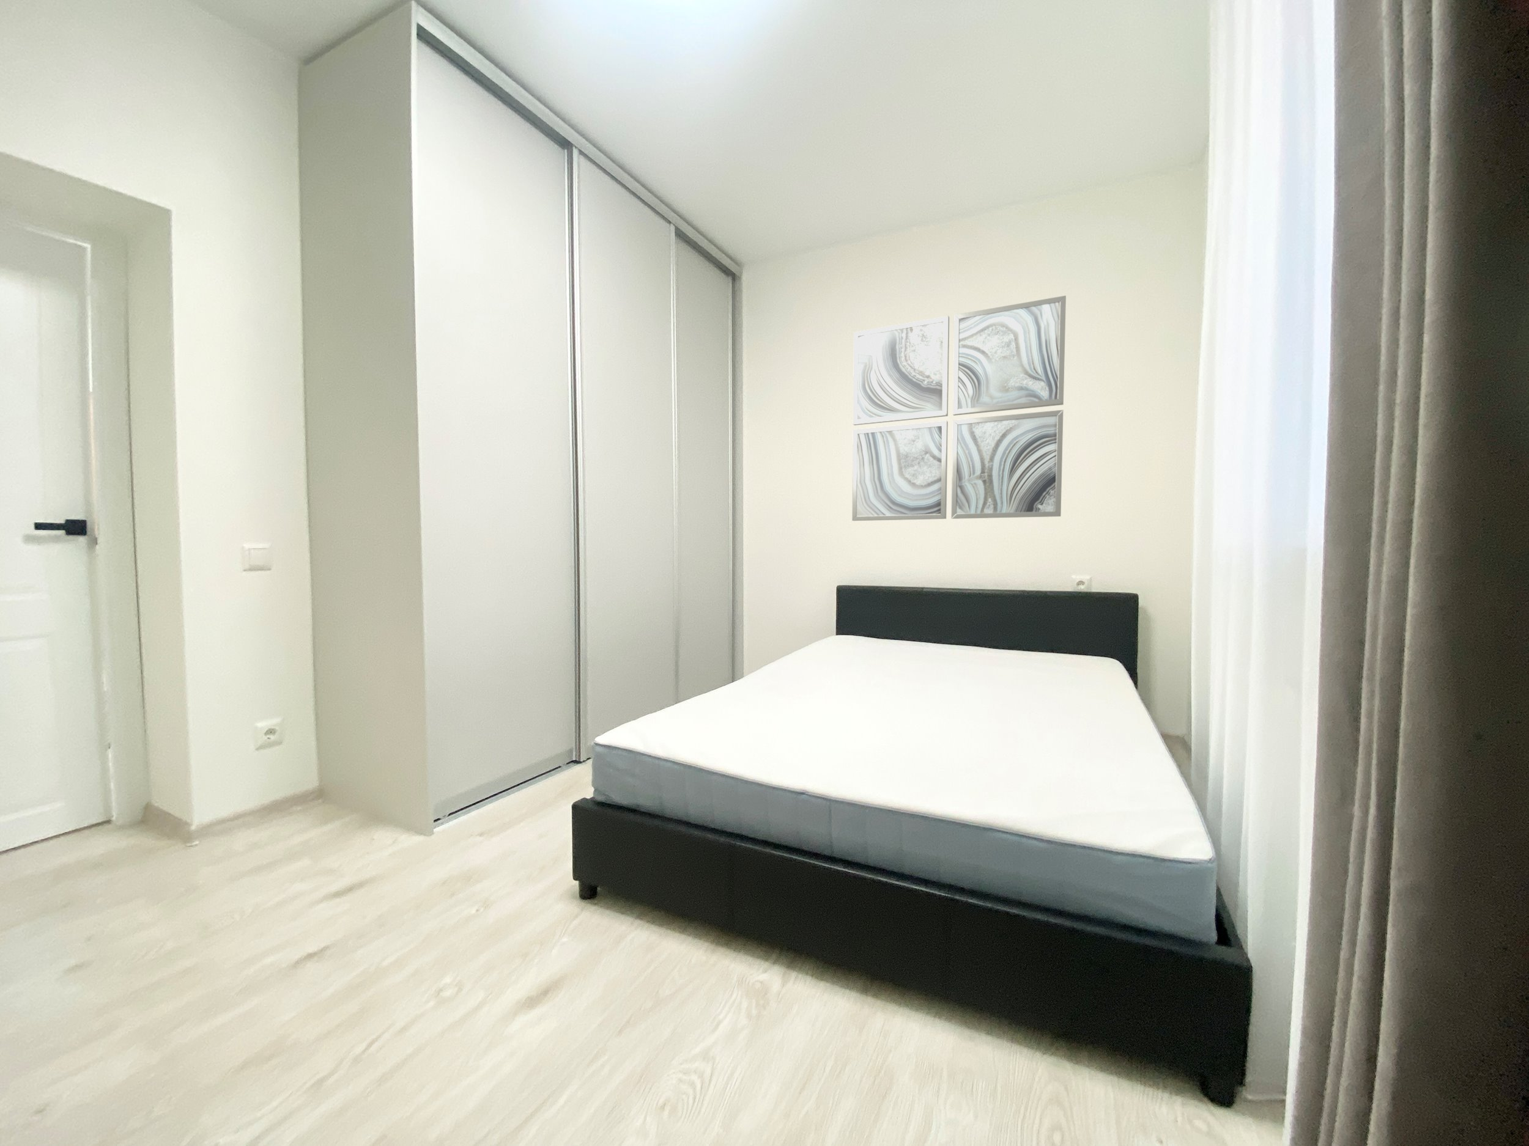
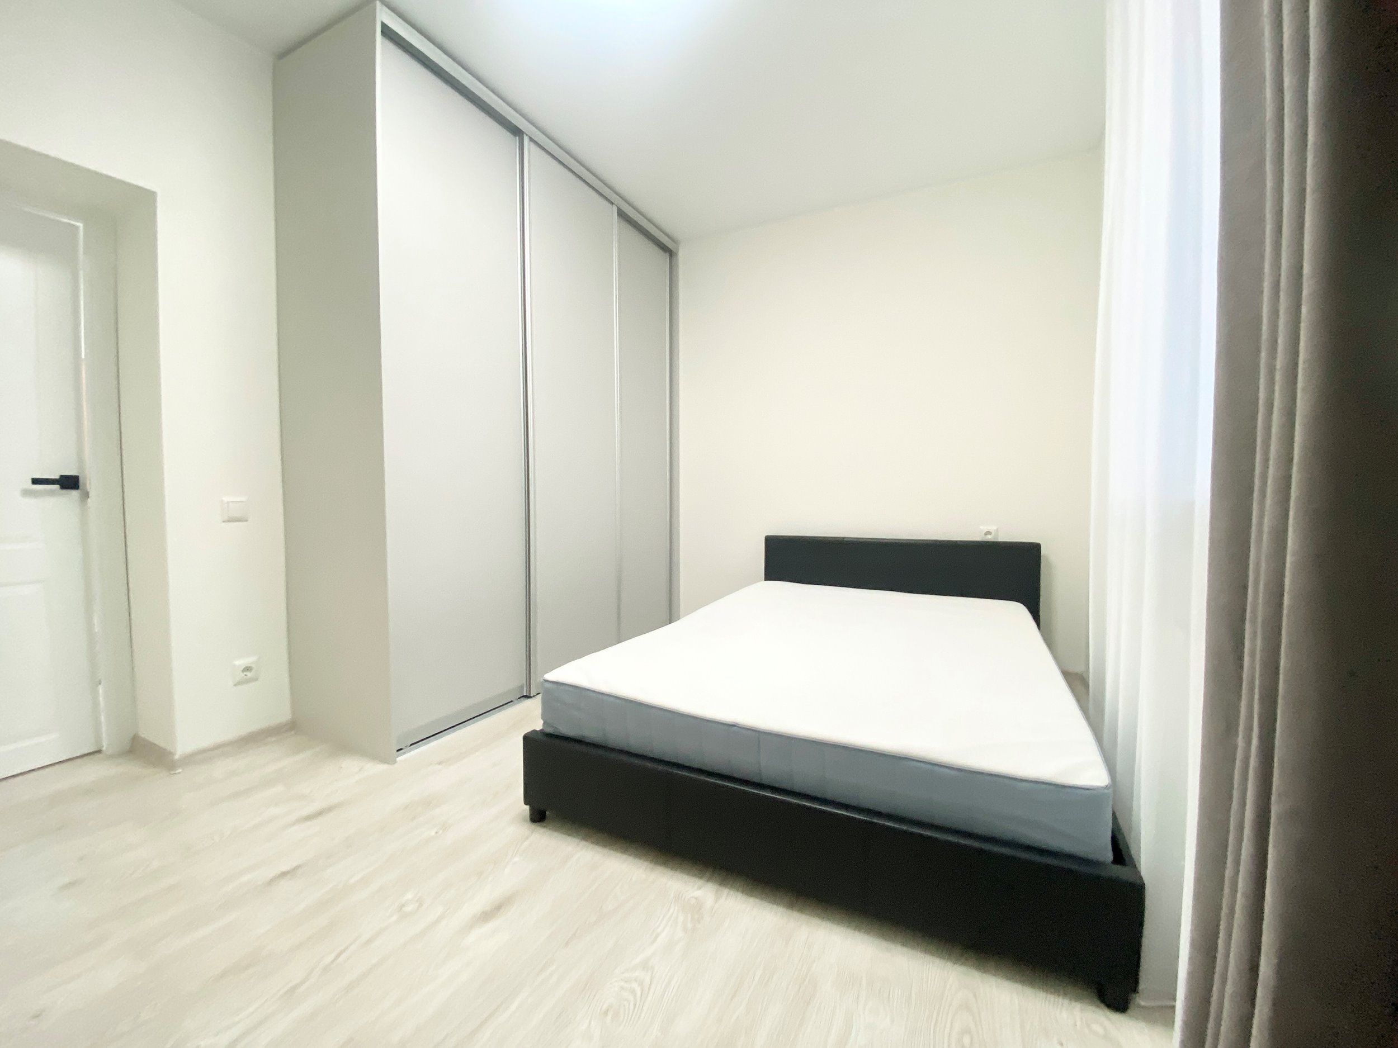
- wall art (947, 415)
